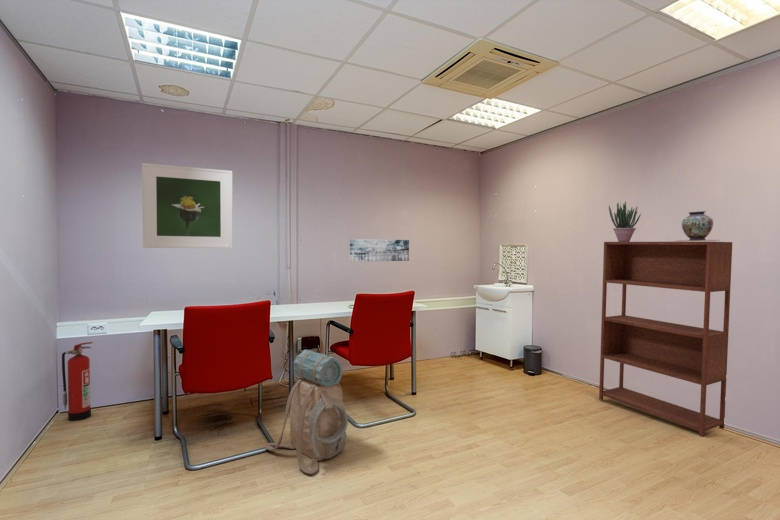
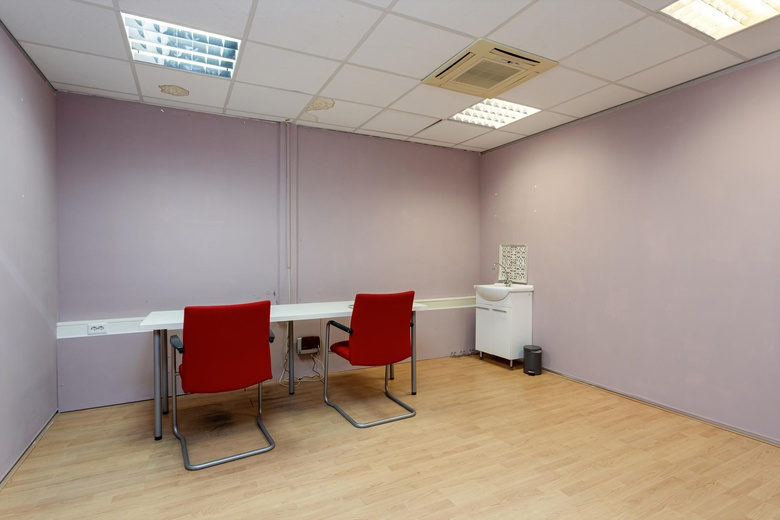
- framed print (189, 207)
- potted plant (623, 221)
- decorative vase (695, 226)
- backpack (311, 403)
- fire extinguisher (78, 380)
- wall art (380, 250)
- bookshelf (659, 328)
